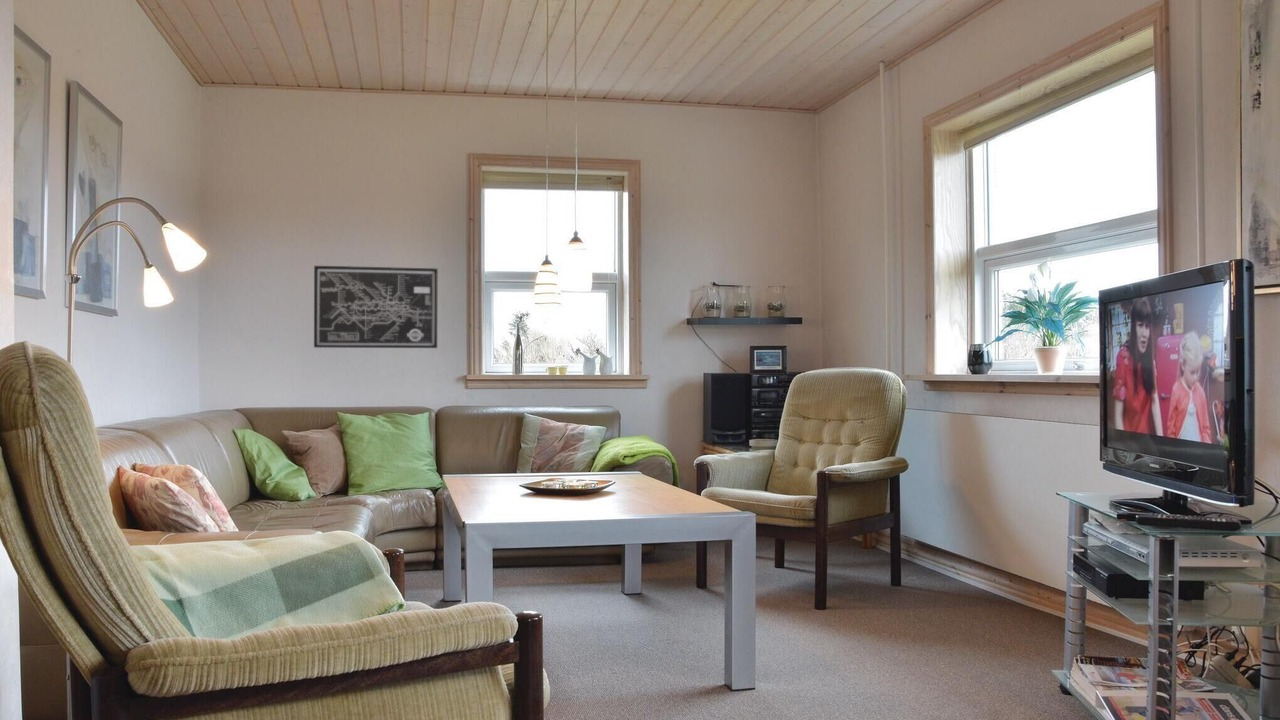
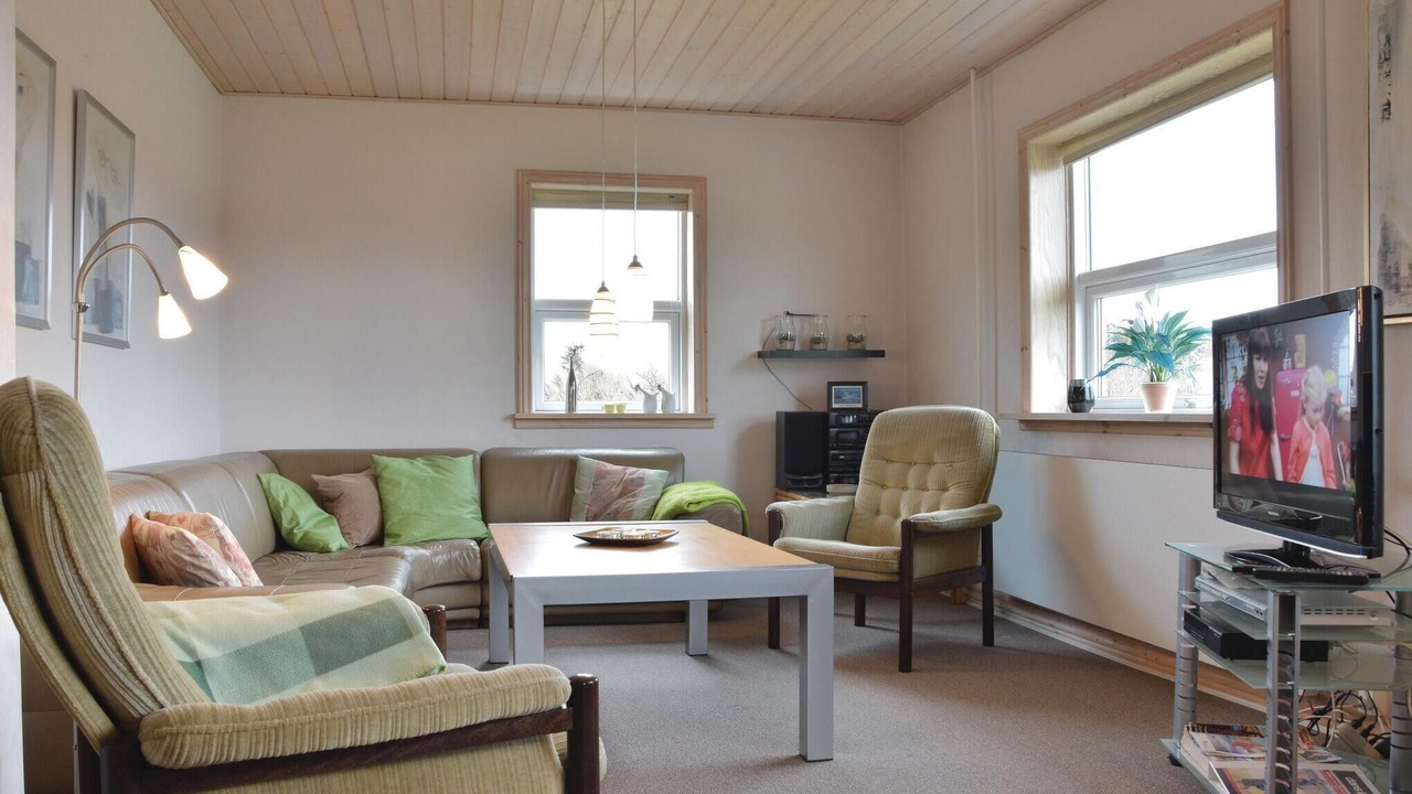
- wall art (376, 307)
